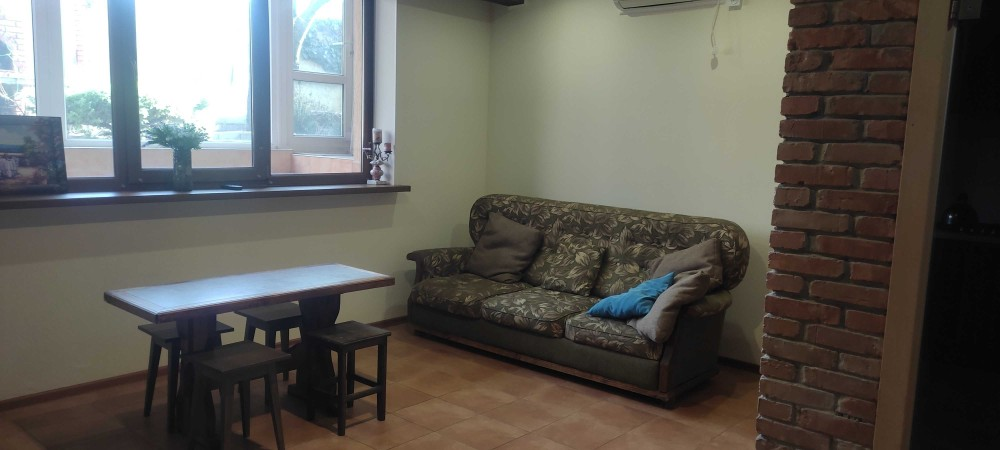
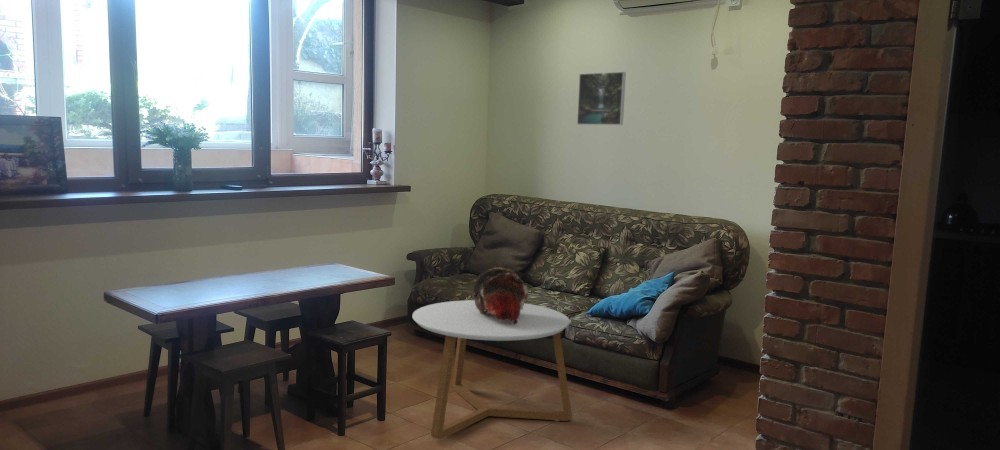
+ coffee table (496, 340)
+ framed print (600, 99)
+ decorative bowl (501, 294)
